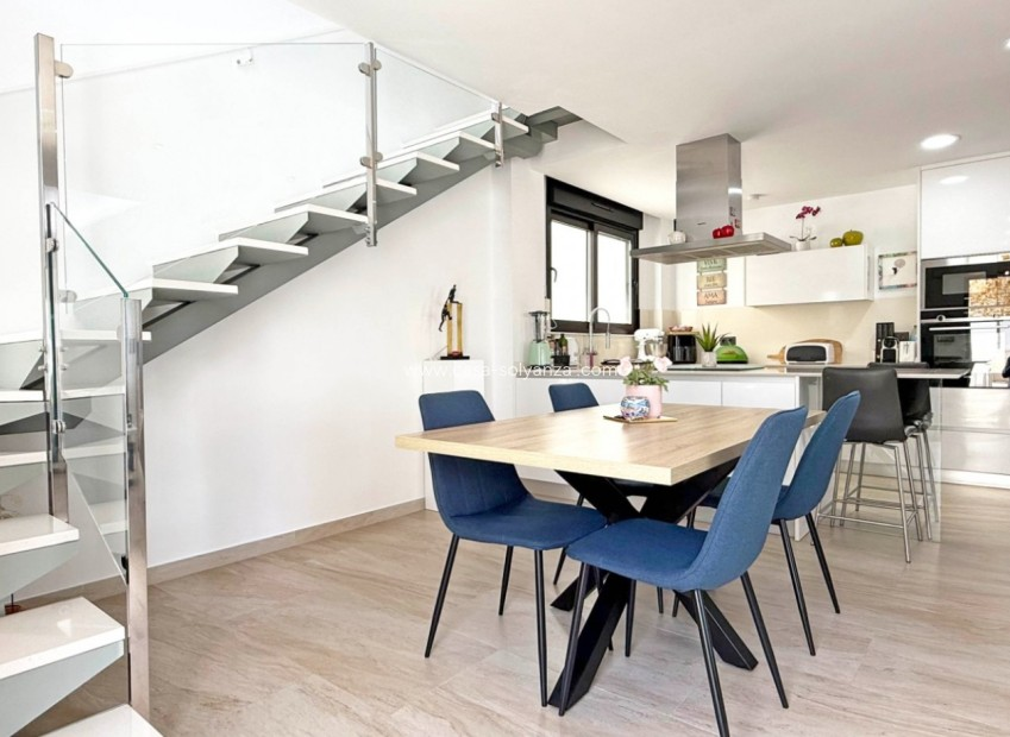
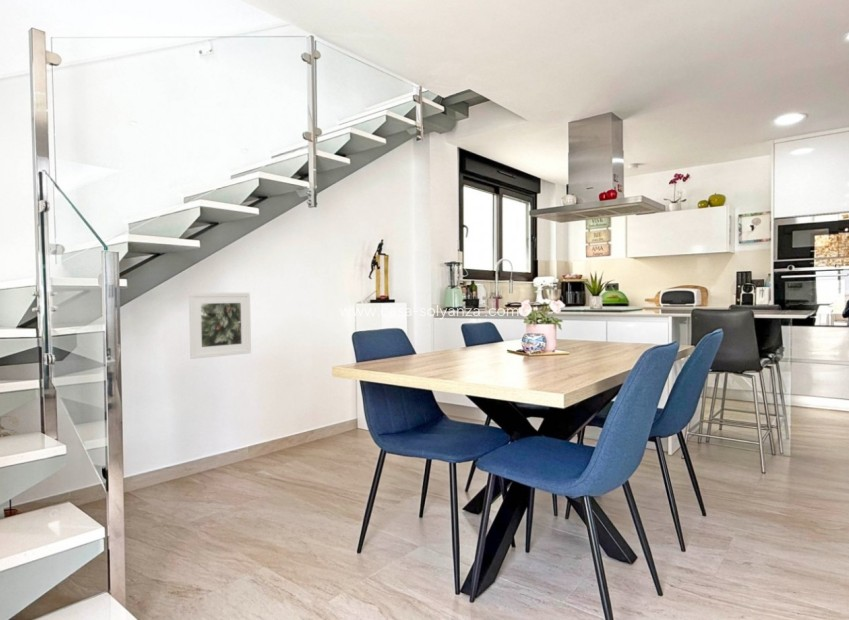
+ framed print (221, 324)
